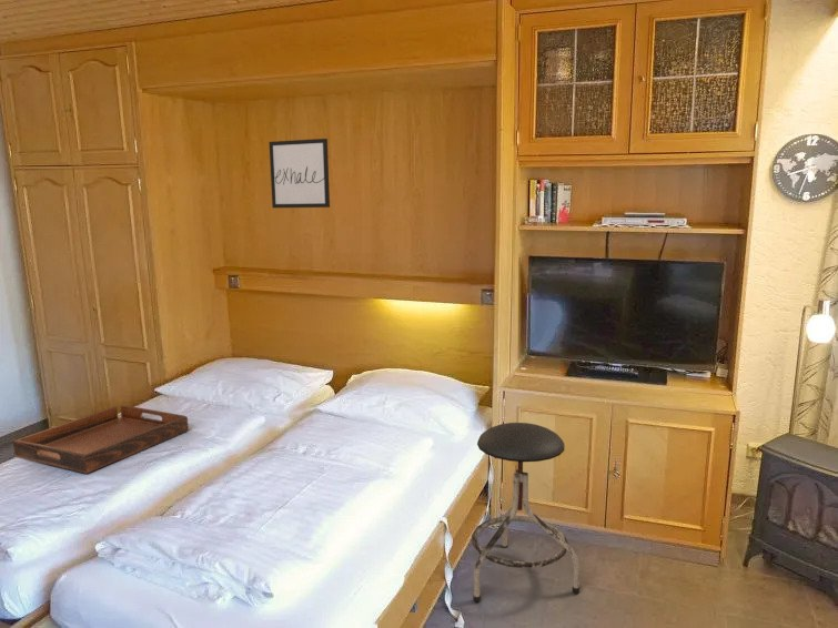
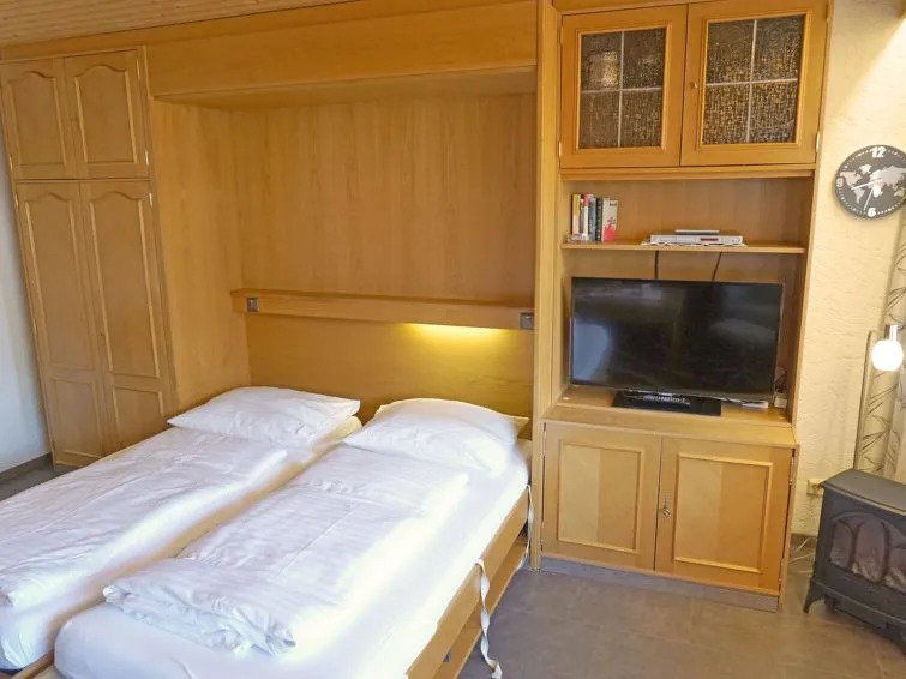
- wall art (299, 174)
- serving tray (104, 435)
- stool (526, 505)
